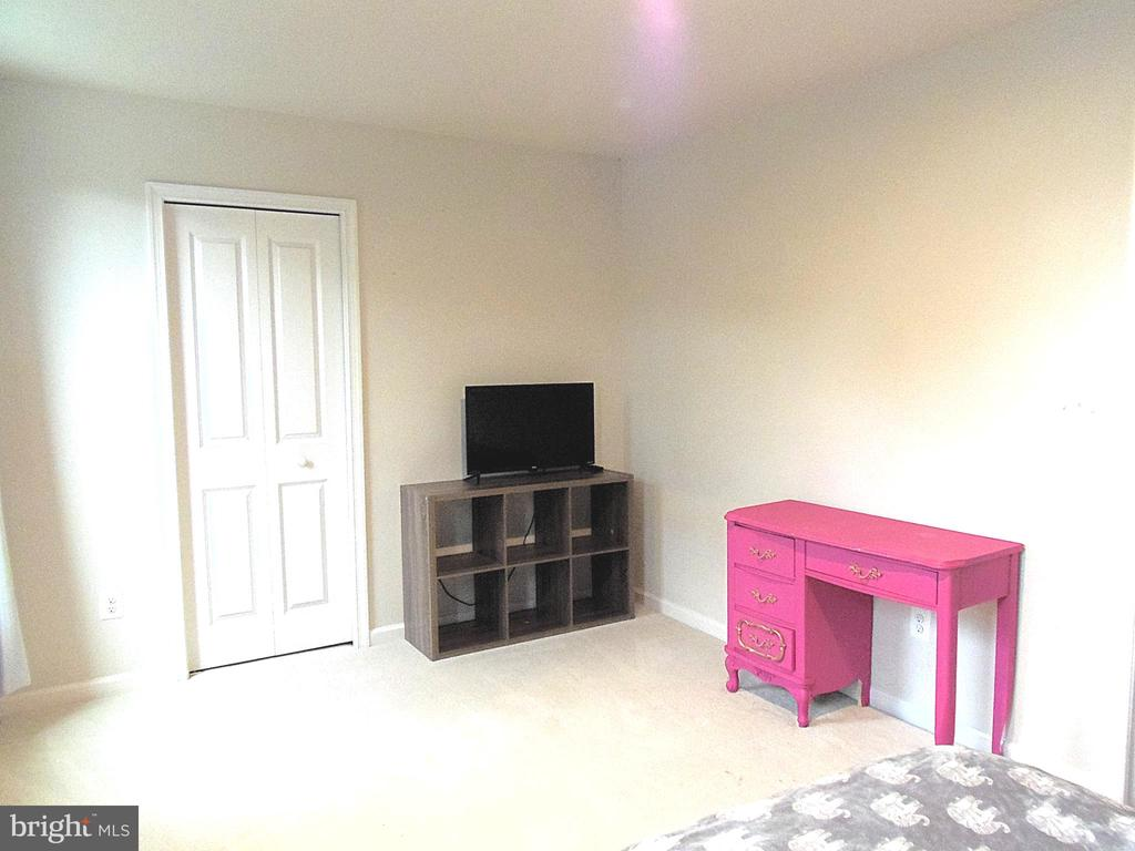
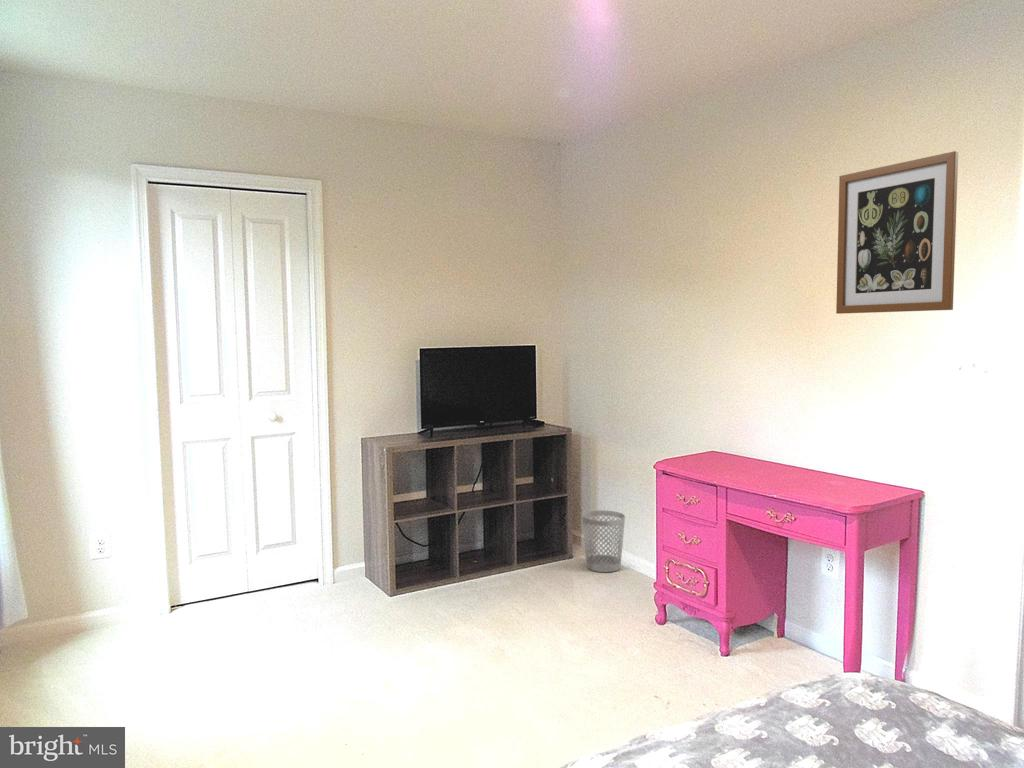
+ wall art (892, 238)
+ wastebasket (604, 541)
